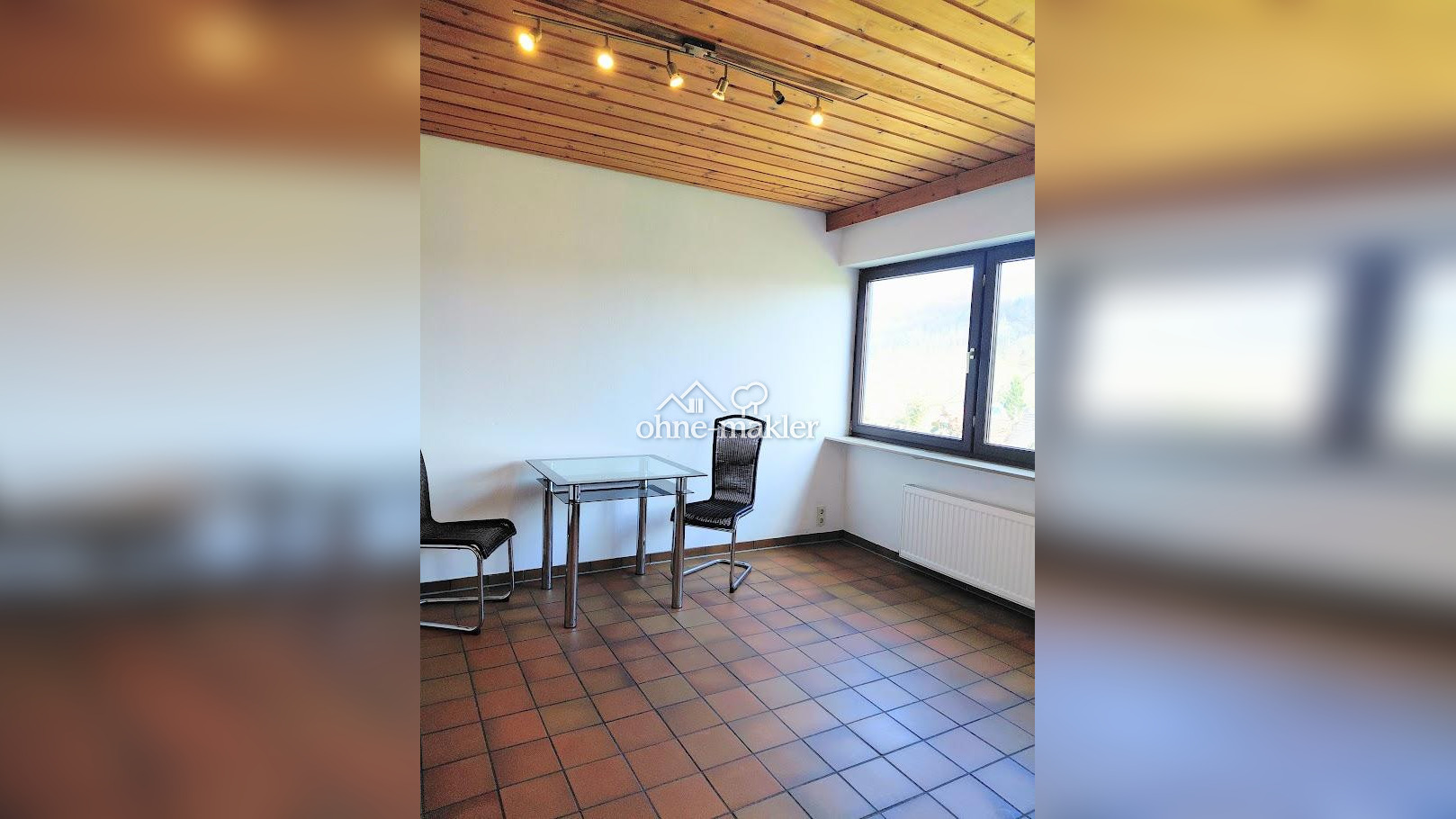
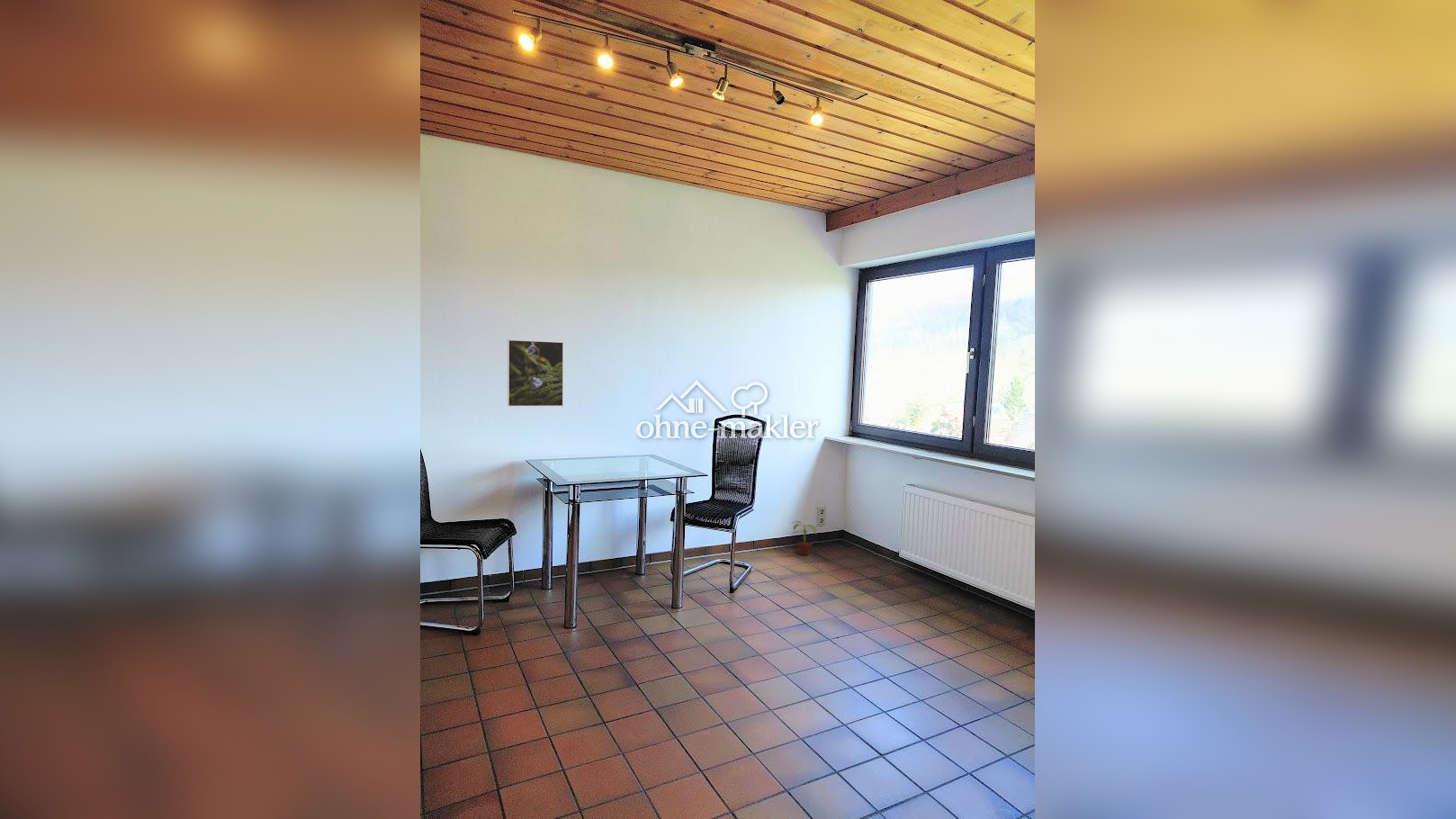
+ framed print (535, 374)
+ potted plant (804, 538)
